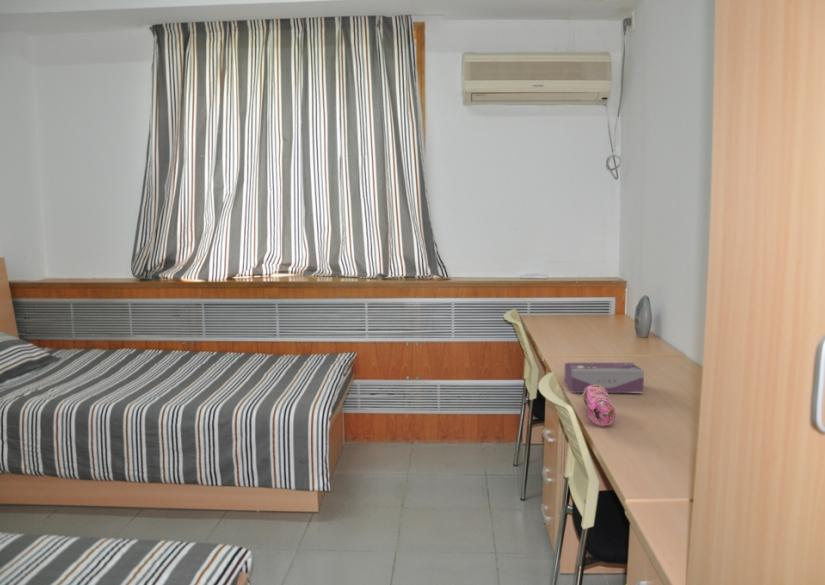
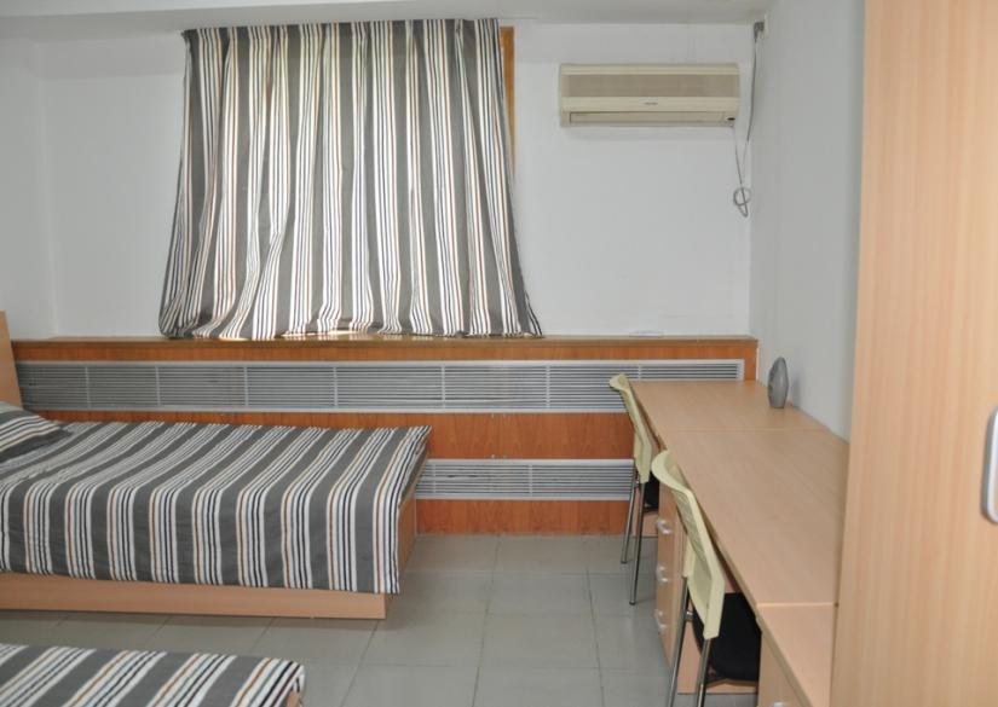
- tissue box (602, 376)
- pencil case (598, 404)
